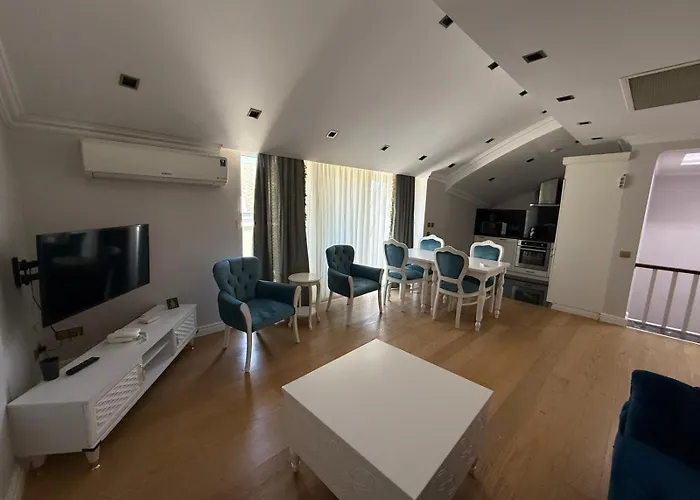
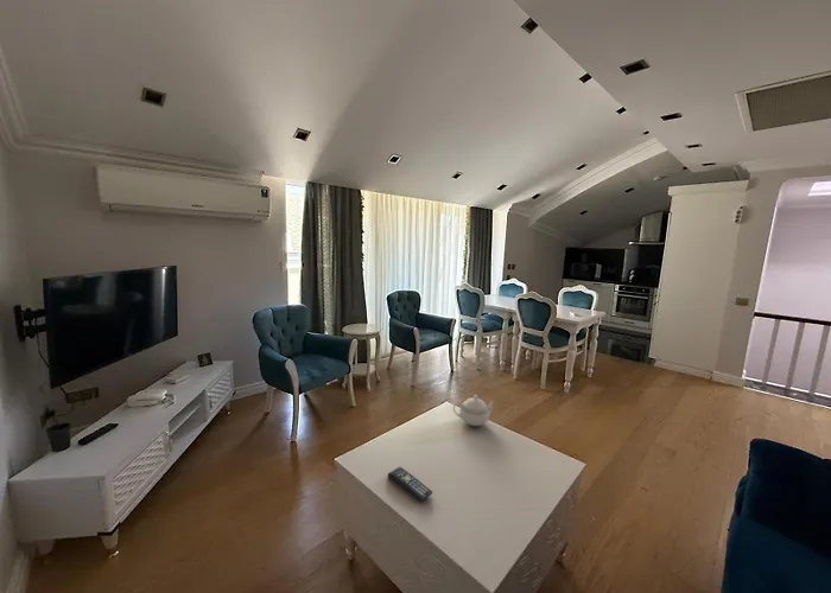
+ remote control (408, 483)
+ teapot (474, 409)
